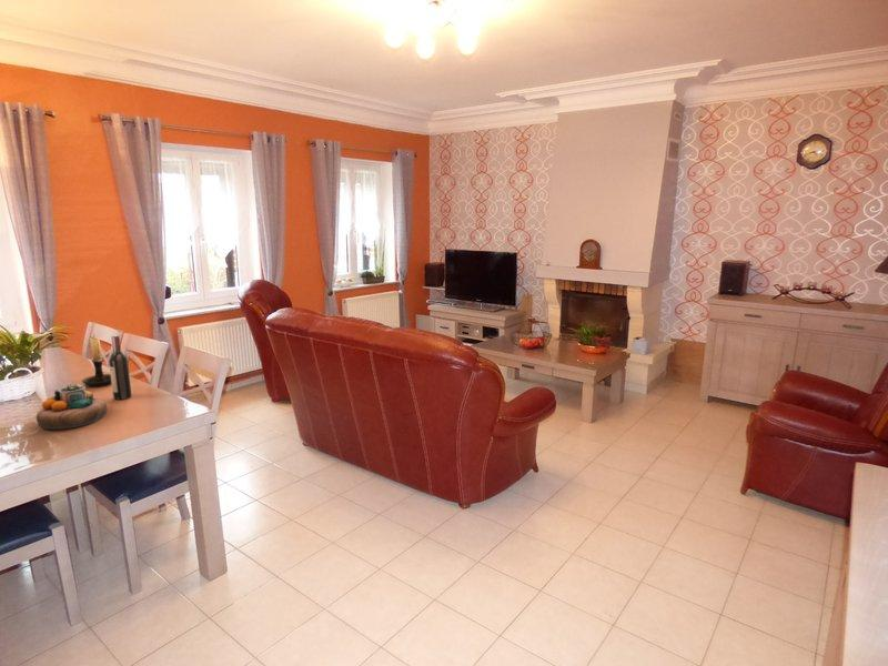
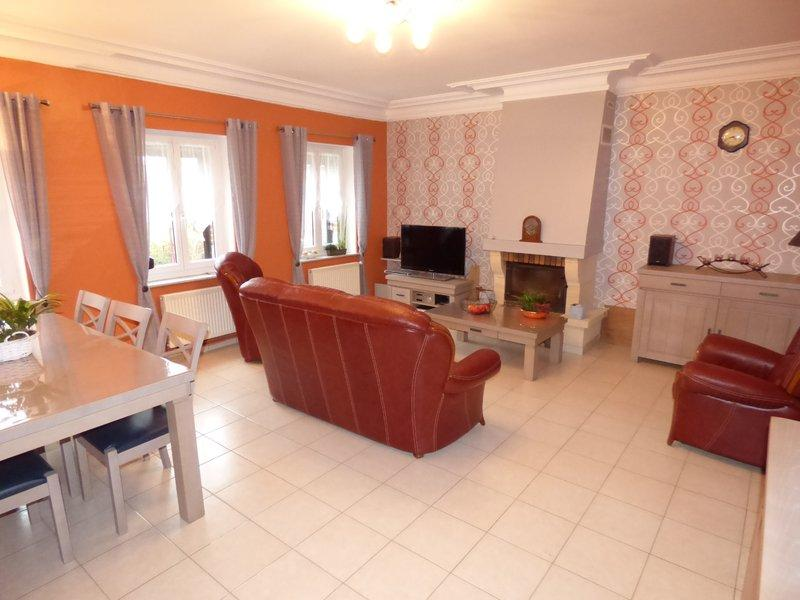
- wine bottle (119, 366)
- candle holder (97, 355)
- decorative bowl (71, 402)
